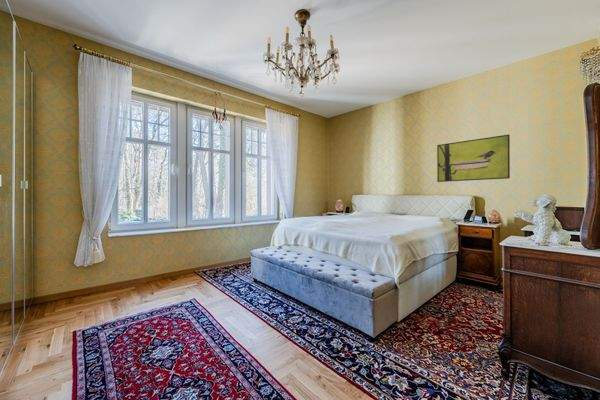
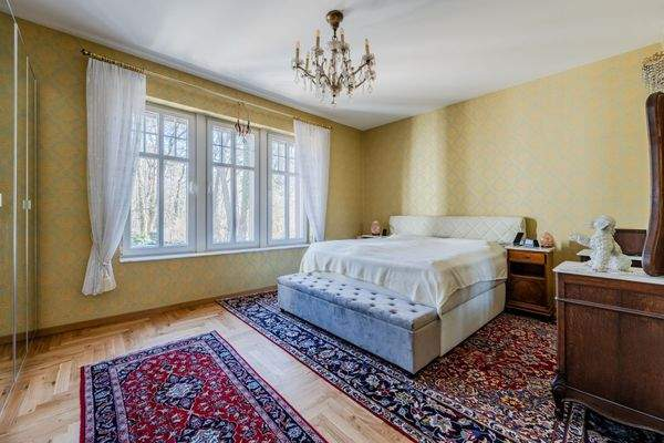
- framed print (470, 160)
